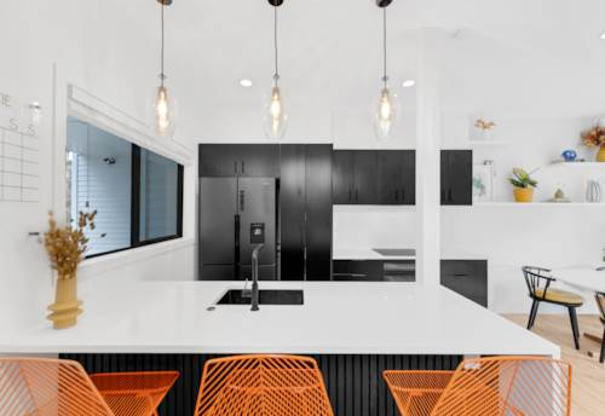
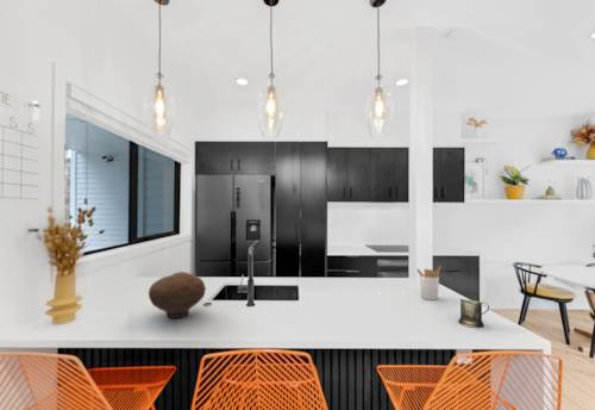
+ mug (474, 311)
+ utensil holder (430, 281)
+ bowl (177, 293)
